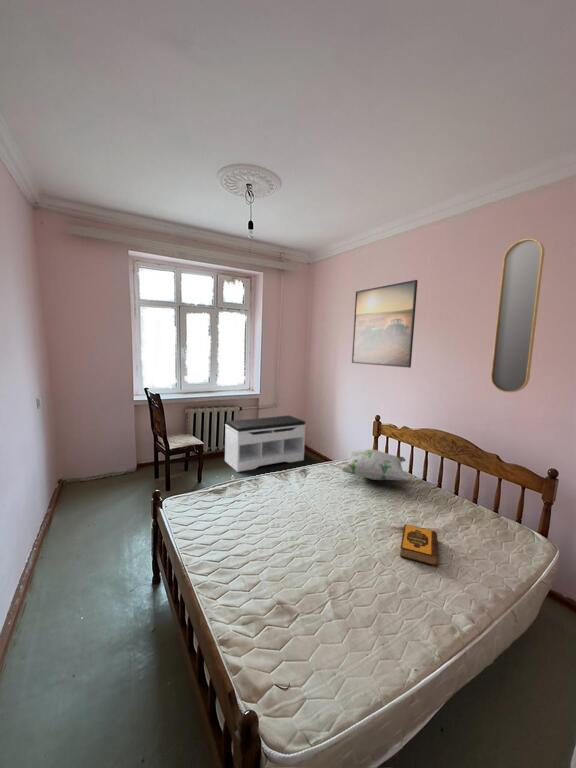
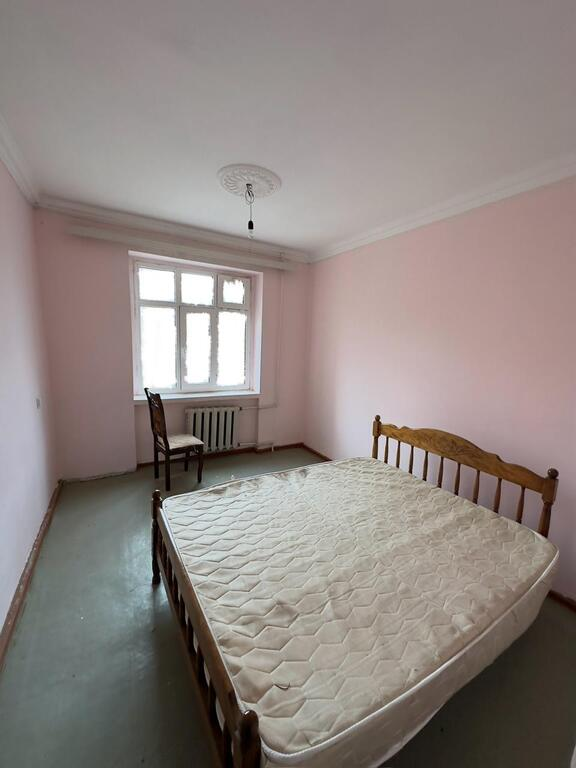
- home mirror (516, 317)
- hardback book (419, 543)
- bench (265, 440)
- decorative pillow (375, 464)
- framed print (380, 326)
